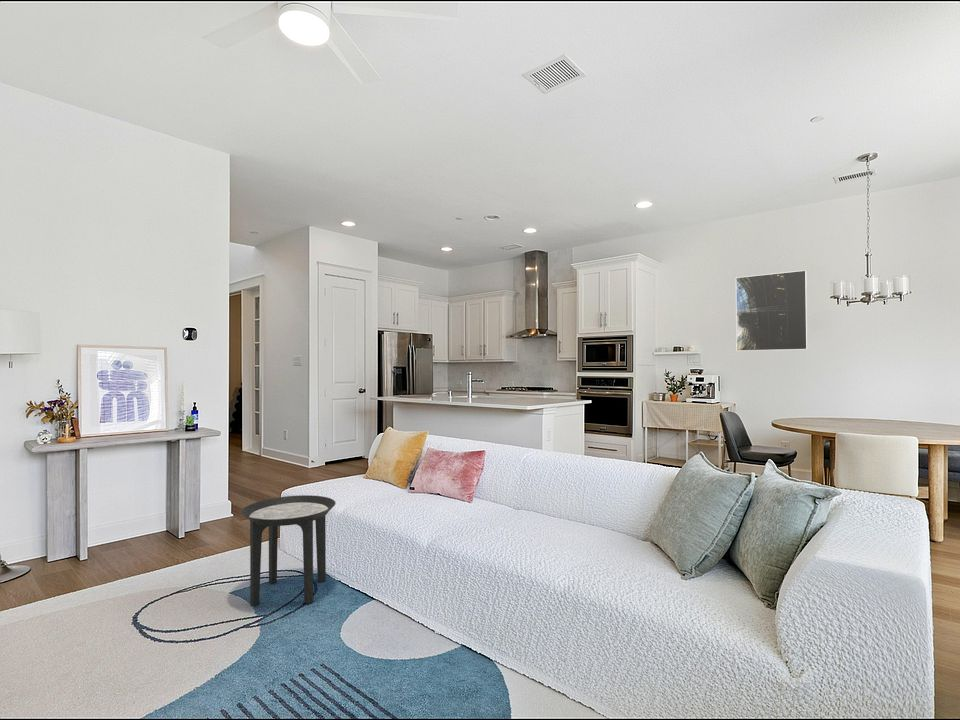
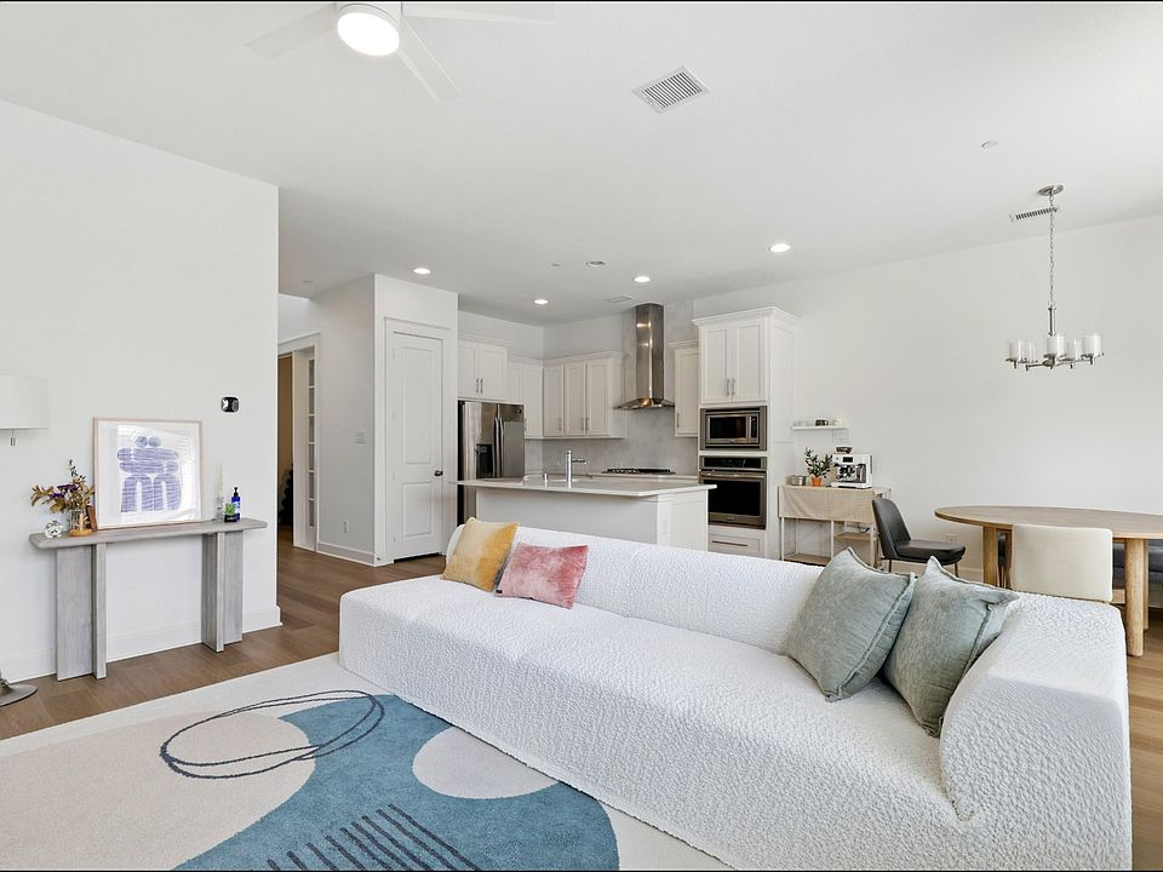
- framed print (770, 312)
- side table (277, 544)
